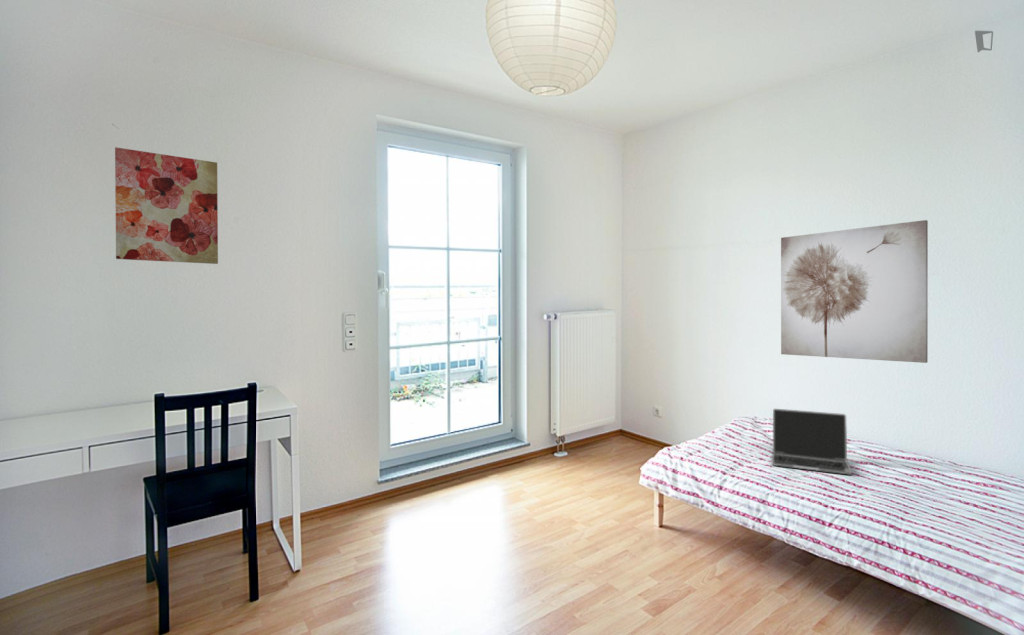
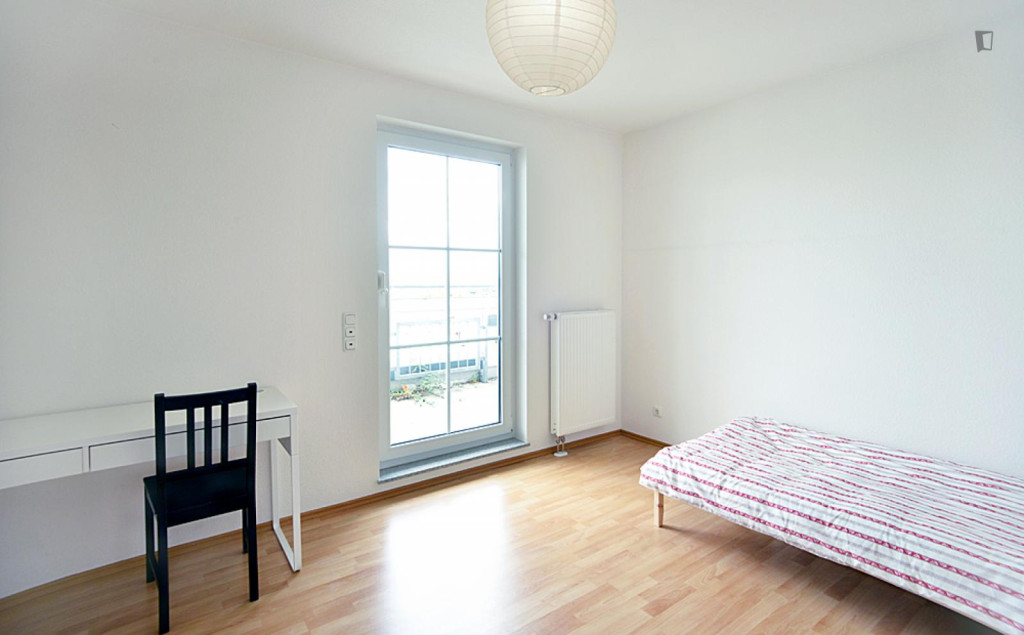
- laptop (809, 439)
- wall art (847, 294)
- wall art (168, 208)
